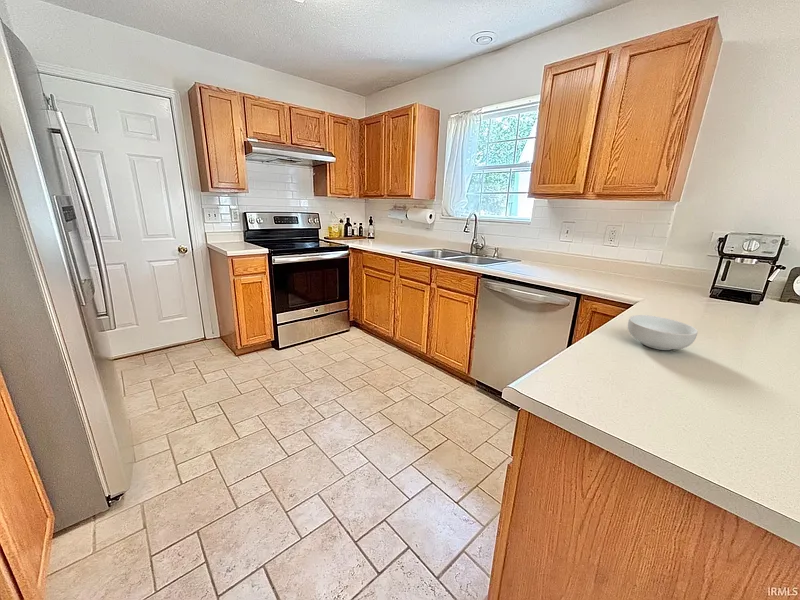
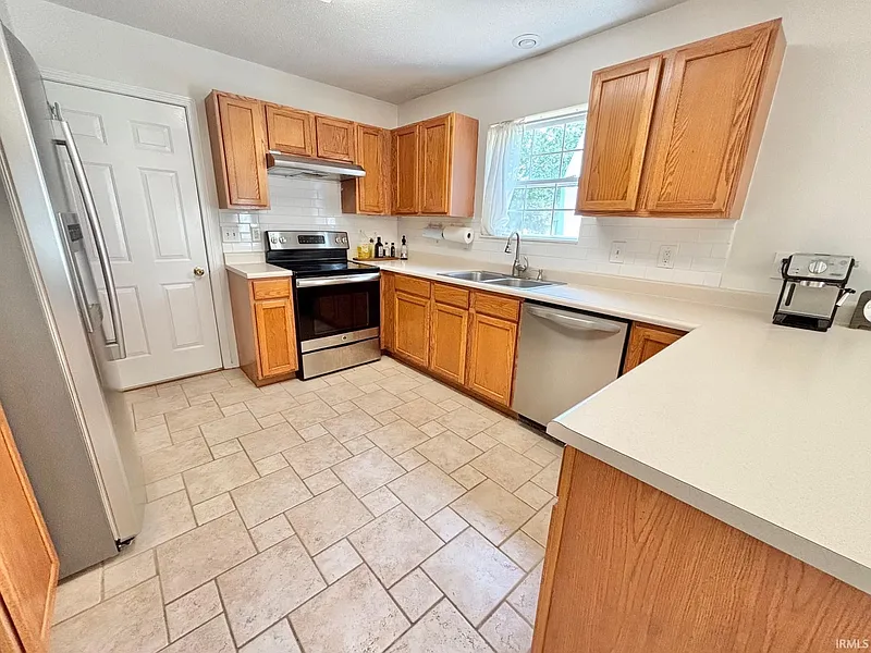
- cereal bowl (659, 334)
